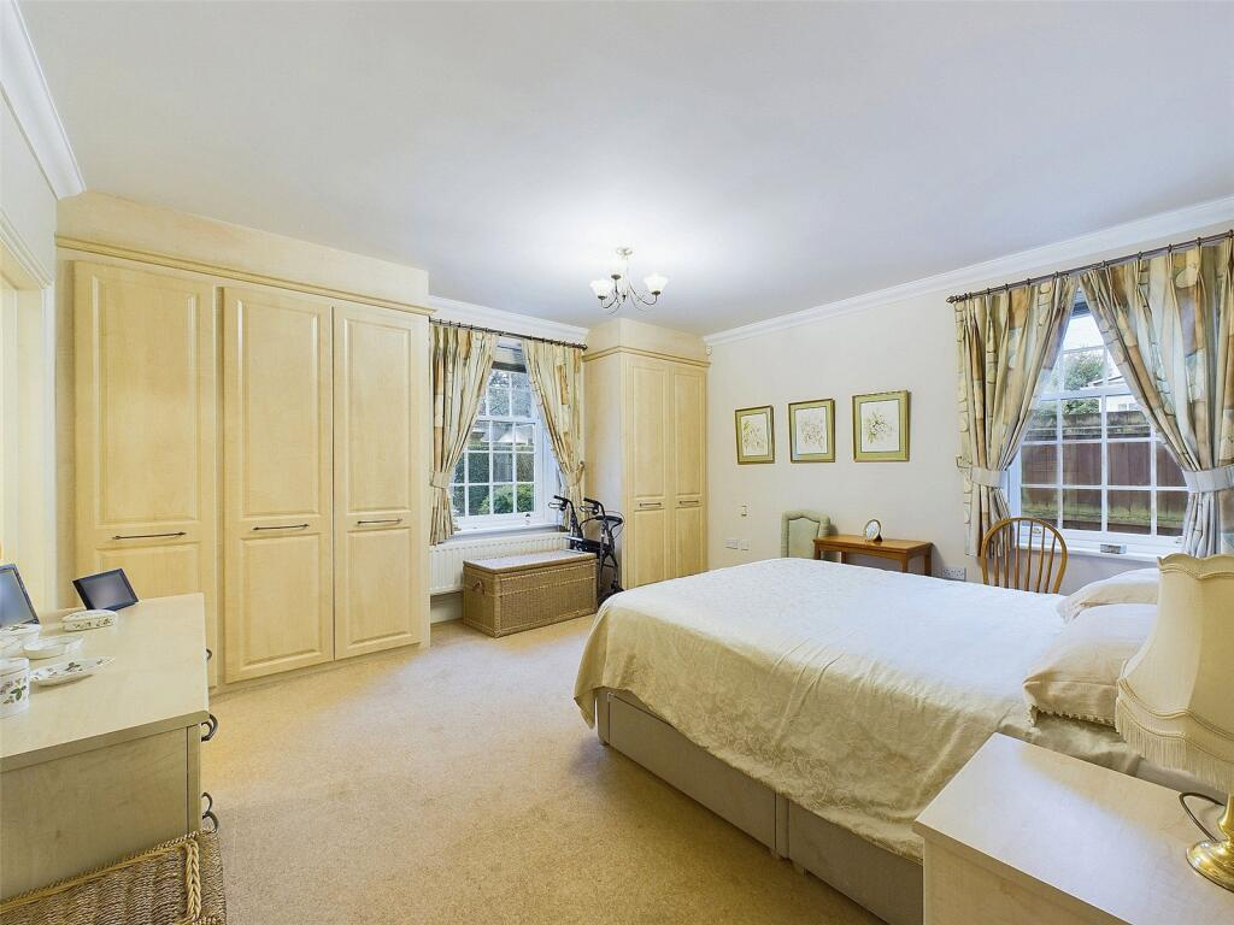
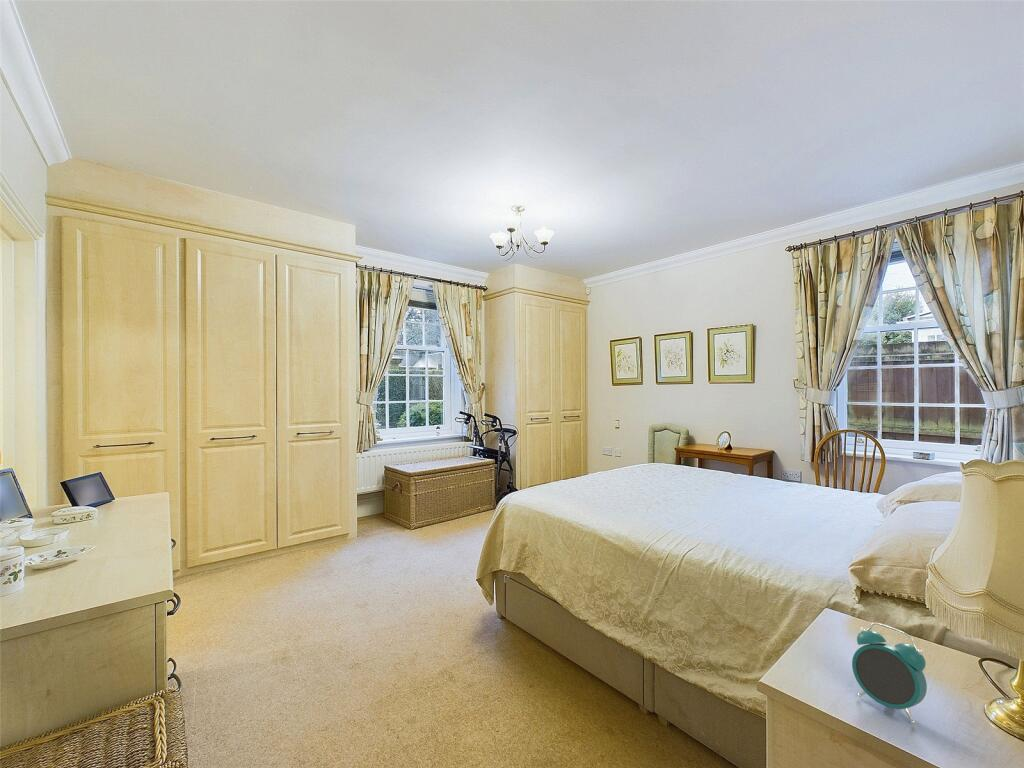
+ alarm clock (888, 667)
